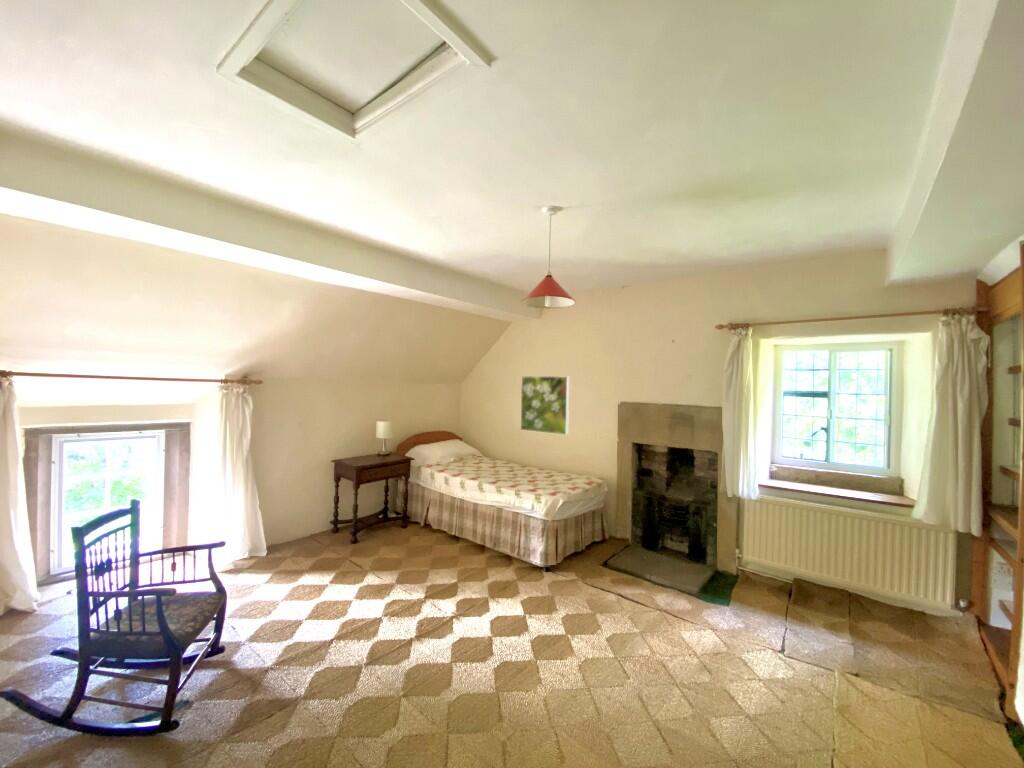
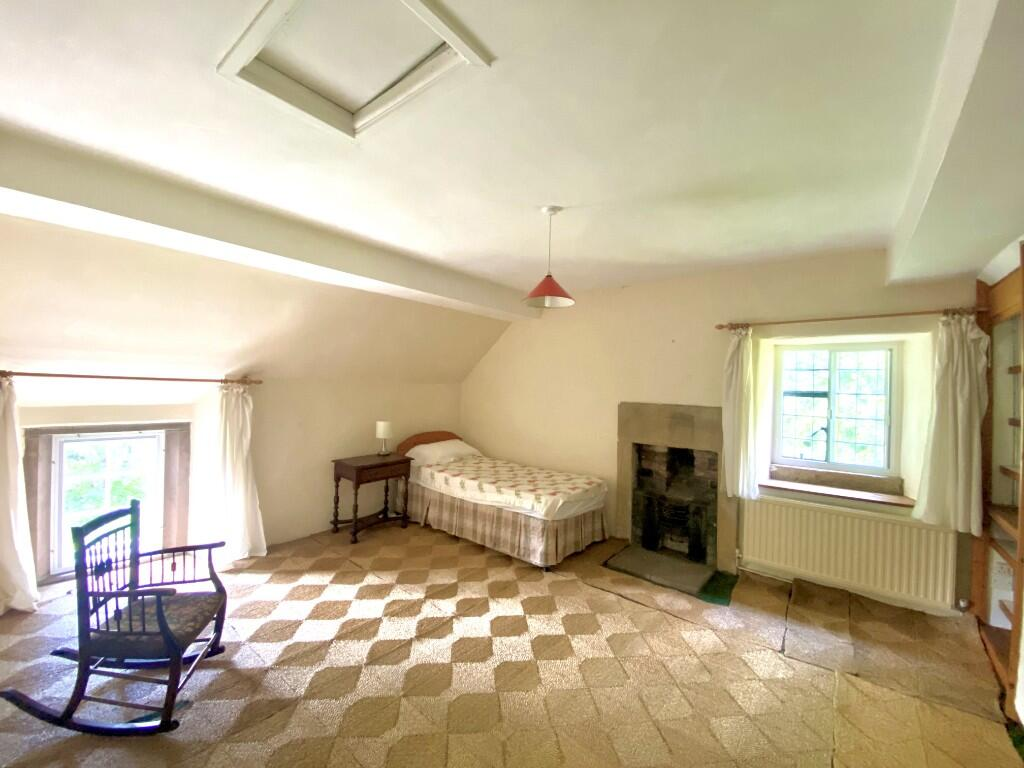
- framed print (543, 404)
